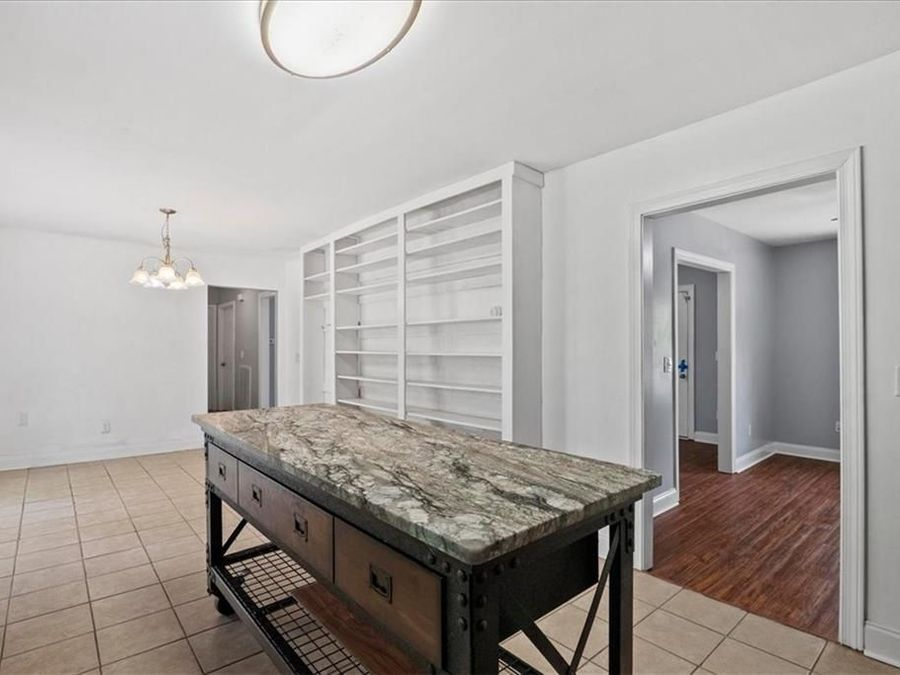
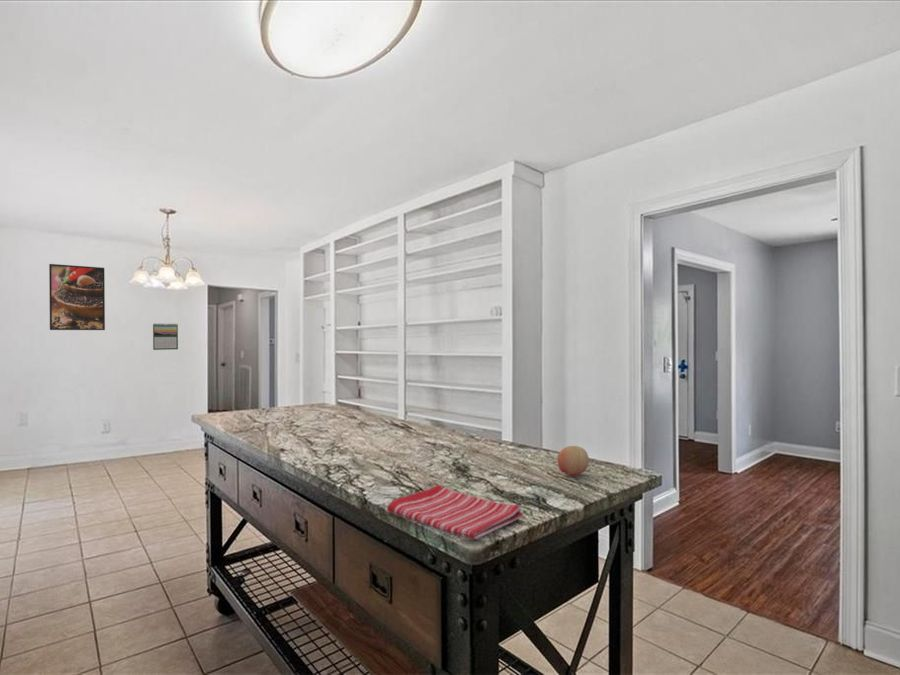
+ dish towel (453, 509)
+ fruit (573, 461)
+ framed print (77, 298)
+ calendar (165, 336)
